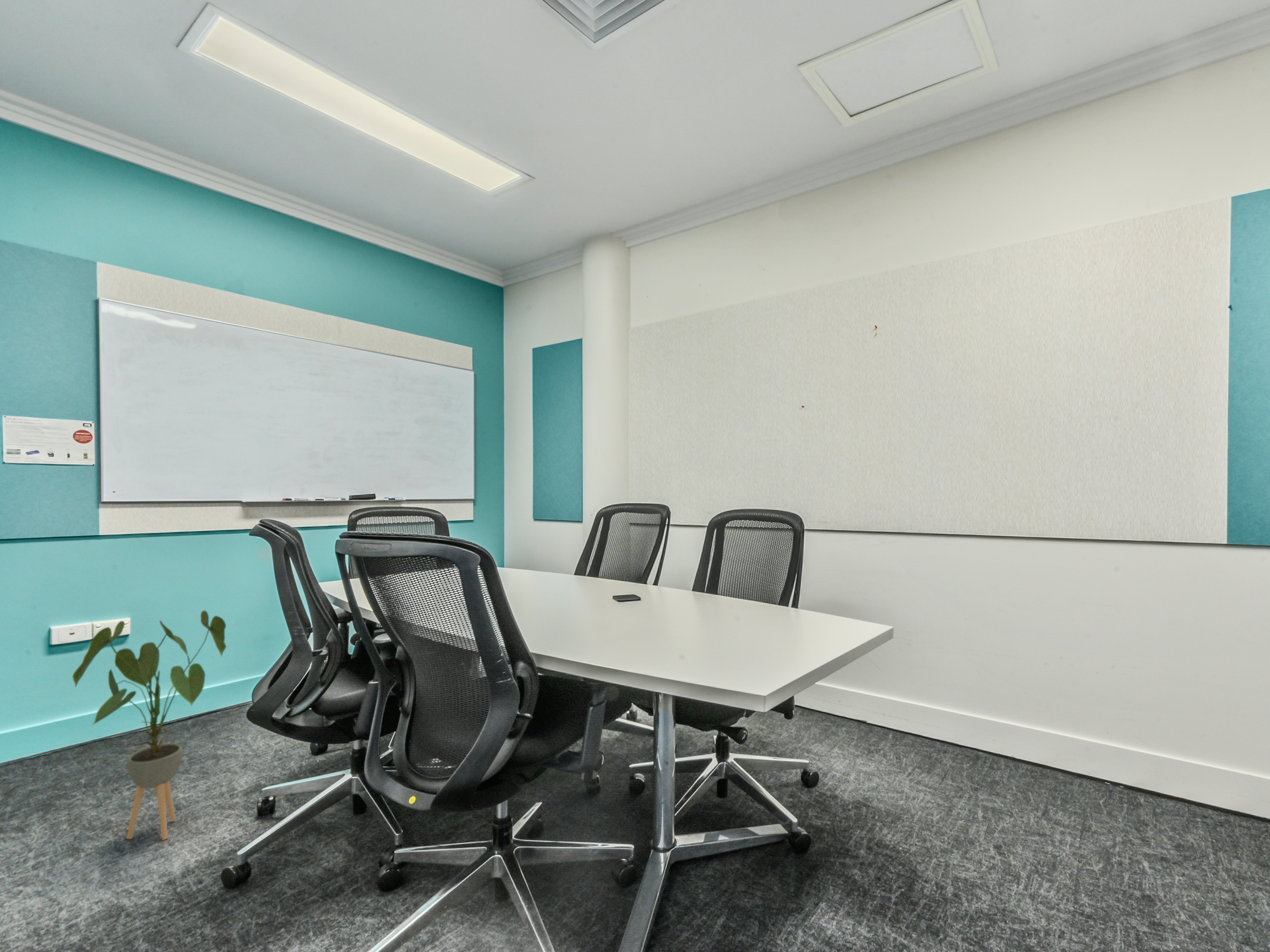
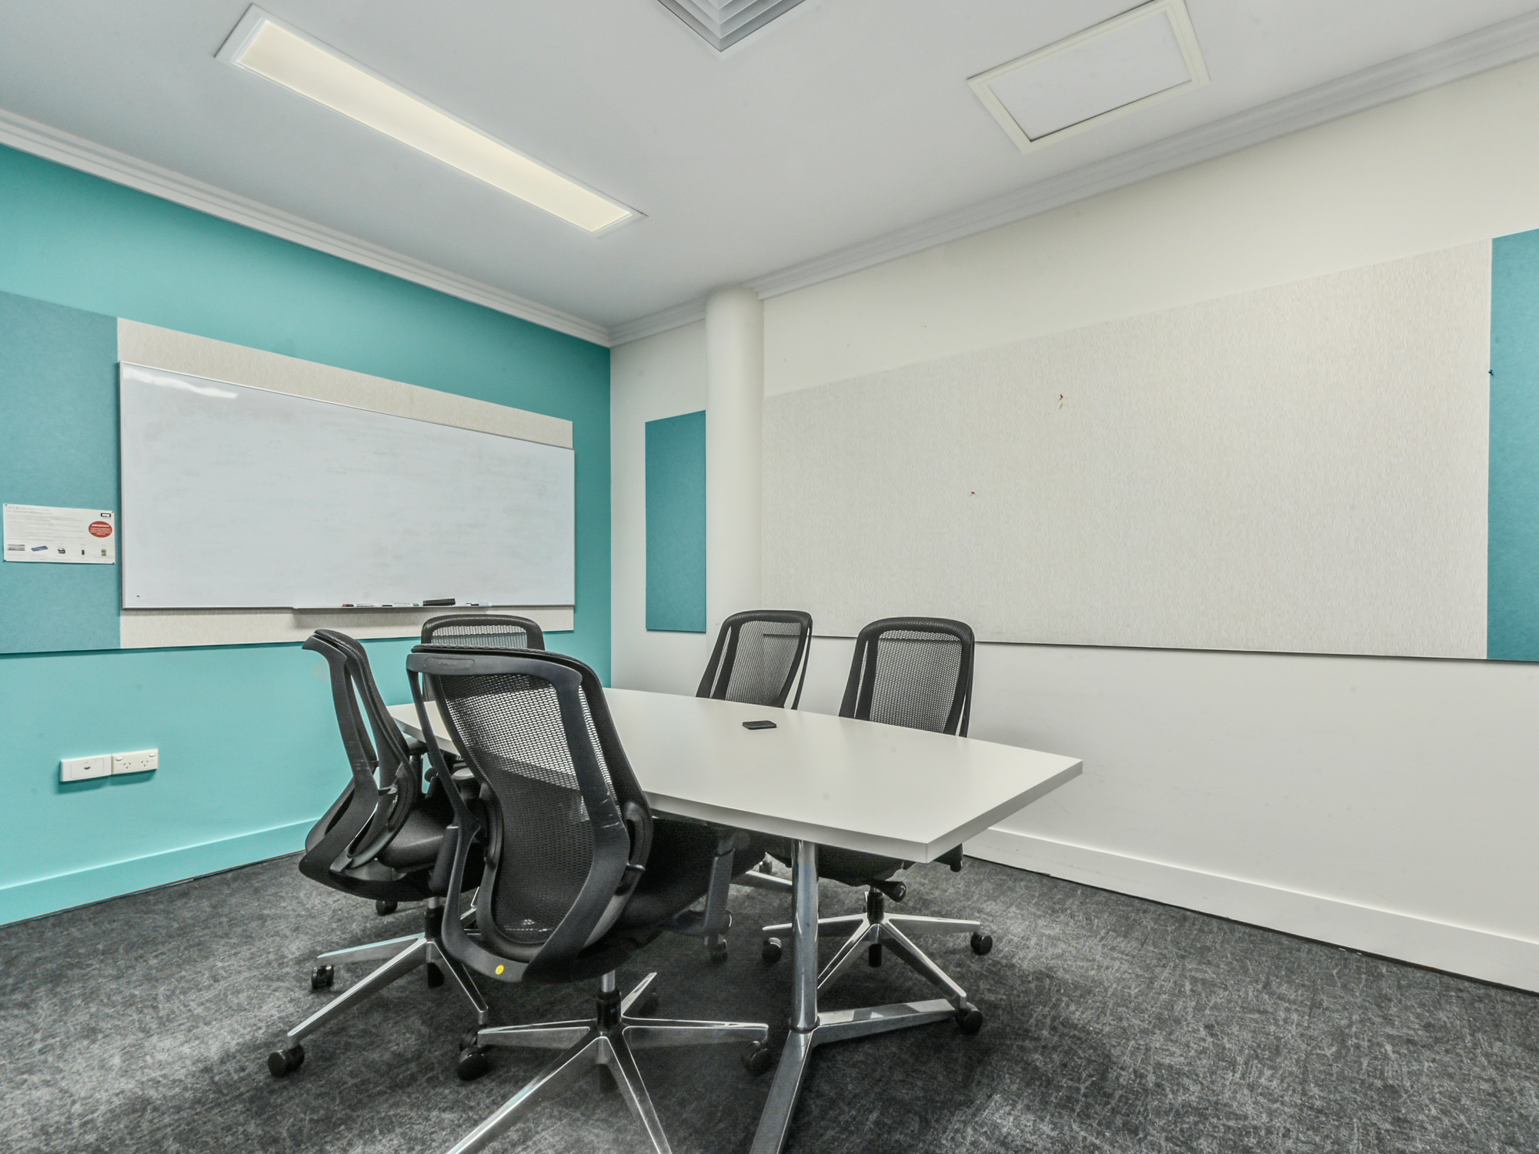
- house plant (149, 723)
